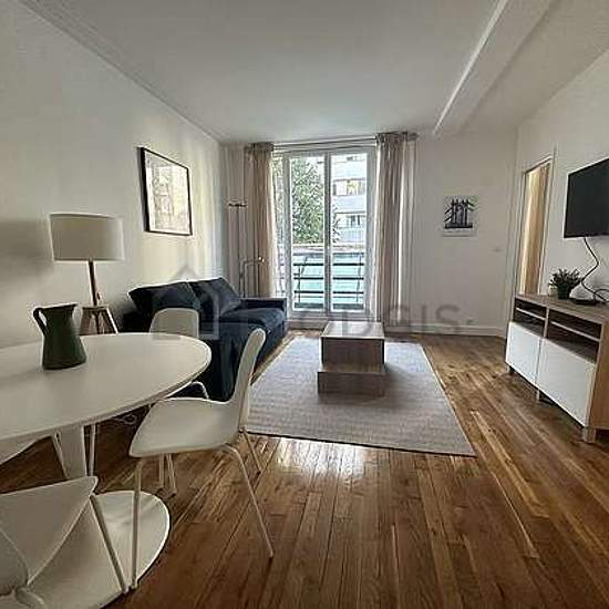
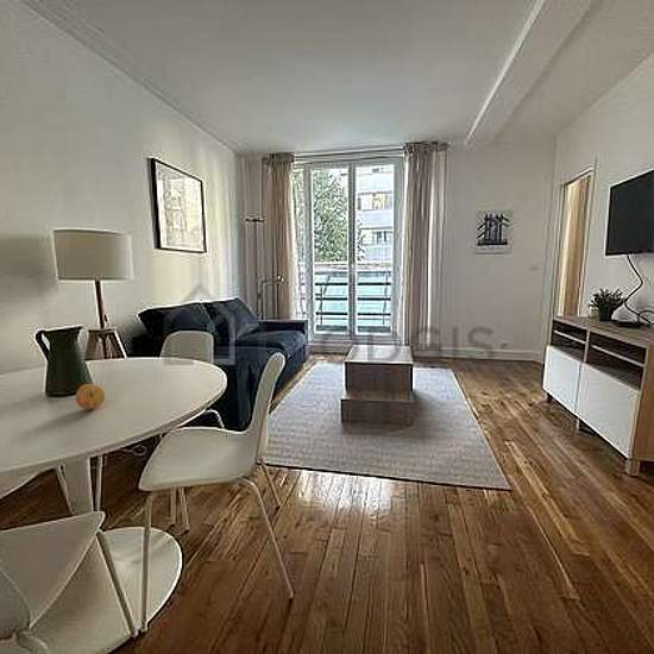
+ fruit (90, 396)
